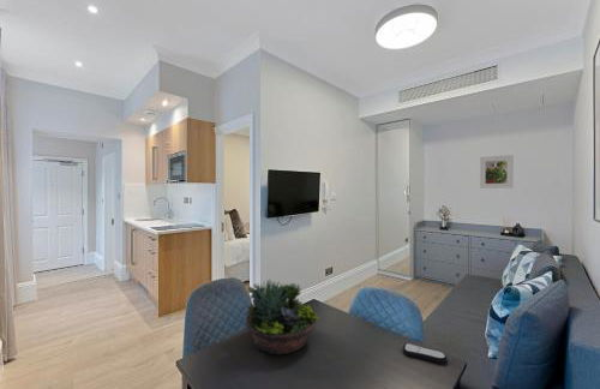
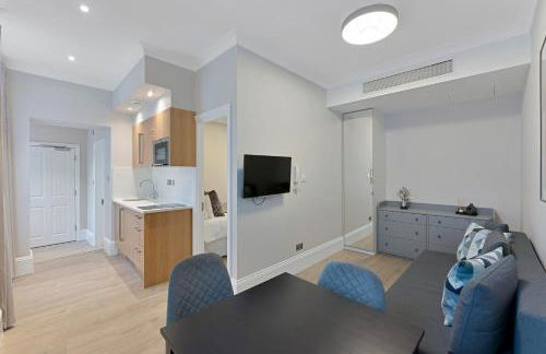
- succulent planter (281, 306)
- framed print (496, 172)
- remote control (424, 353)
